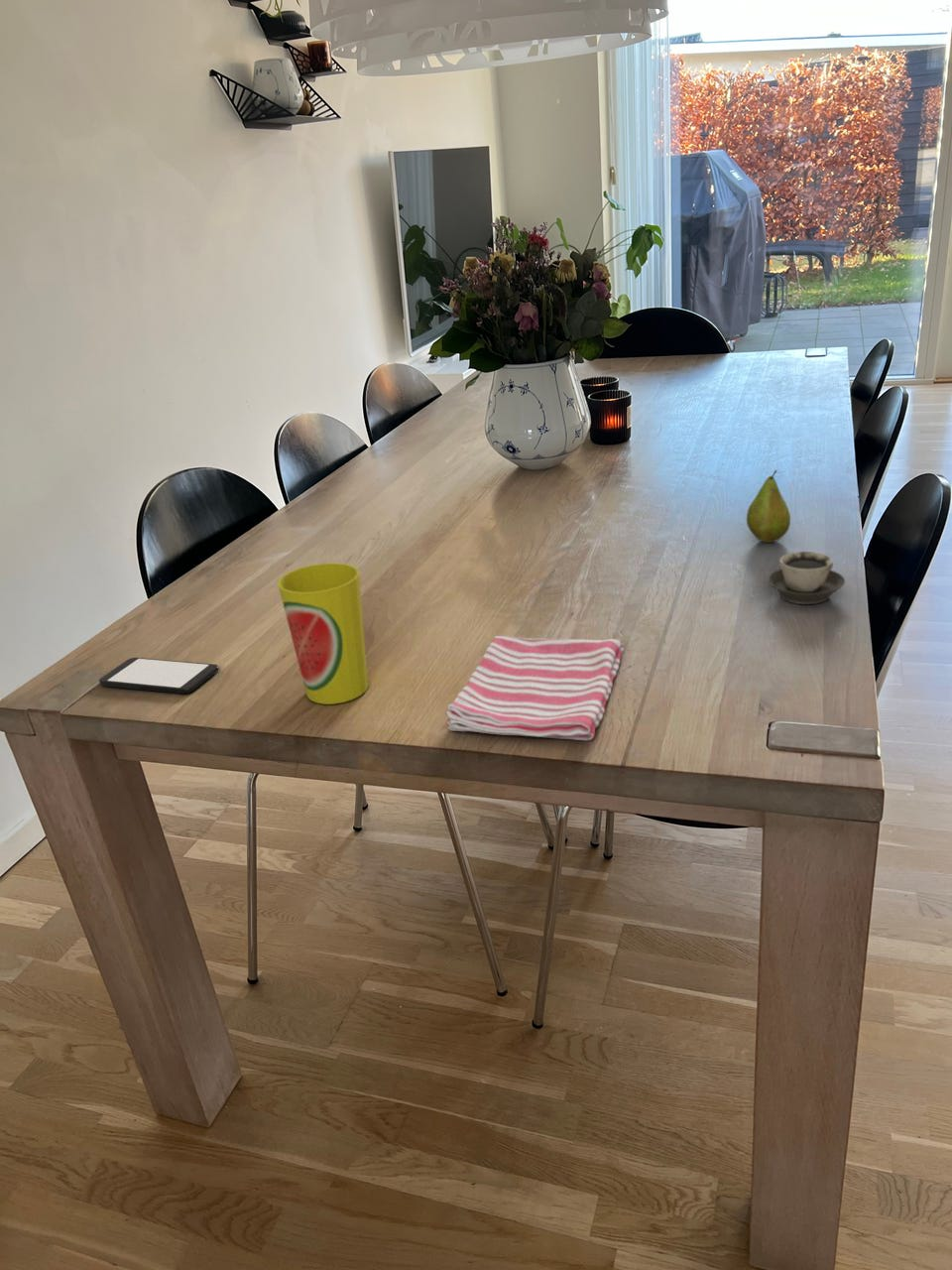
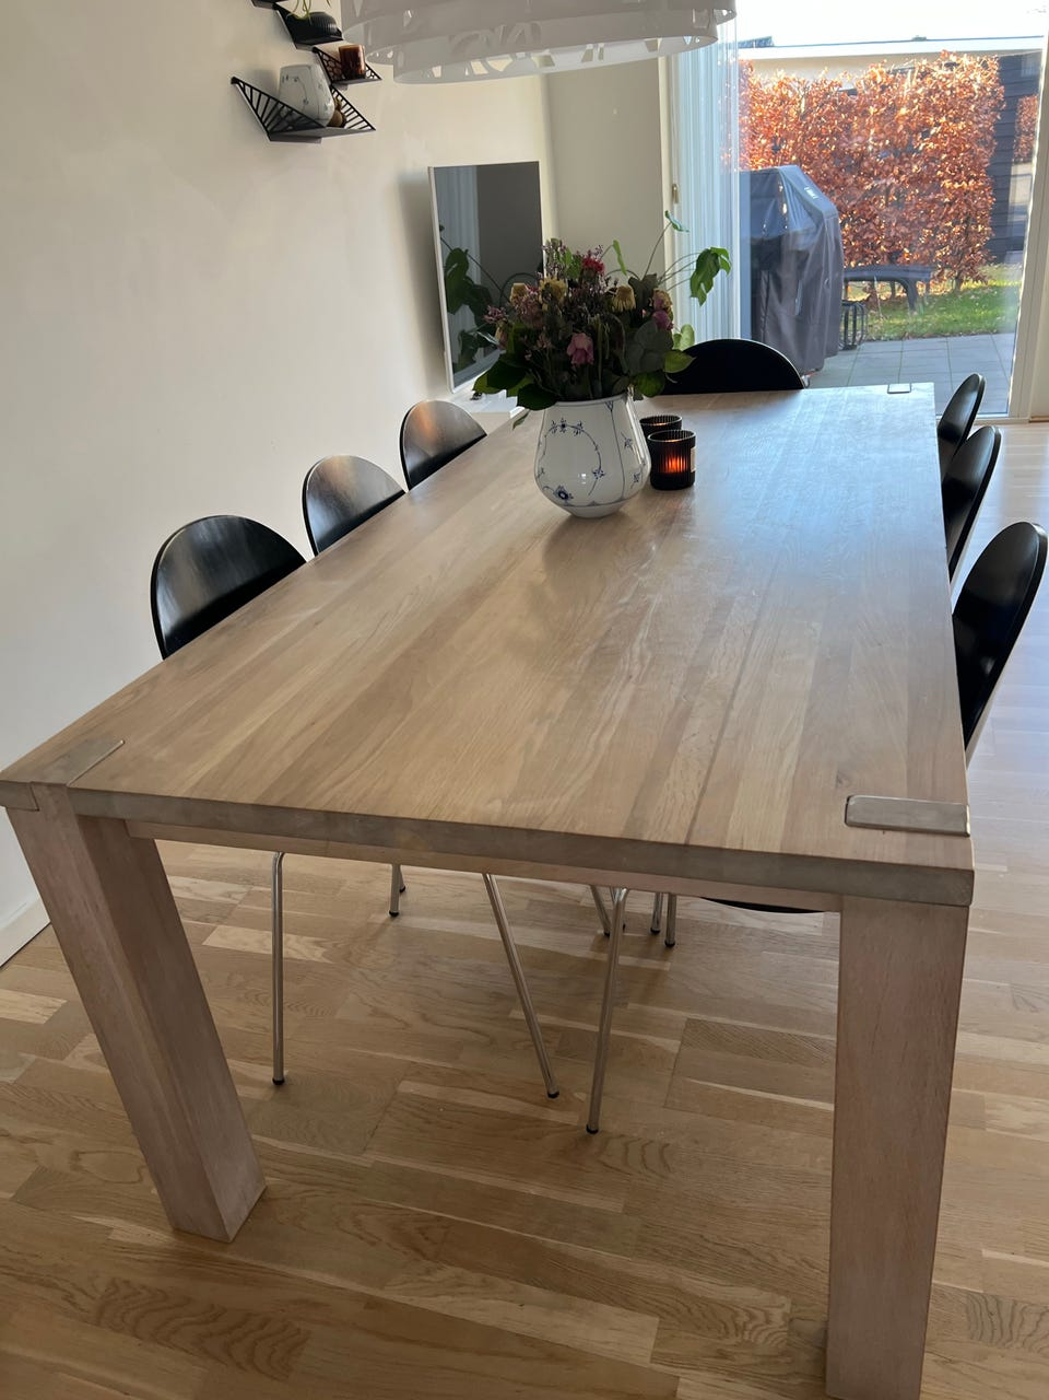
- smartphone (159, 675)
- dish towel (539, 678)
- cup (328, 634)
- fruit (769, 503)
- cup (805, 577)
